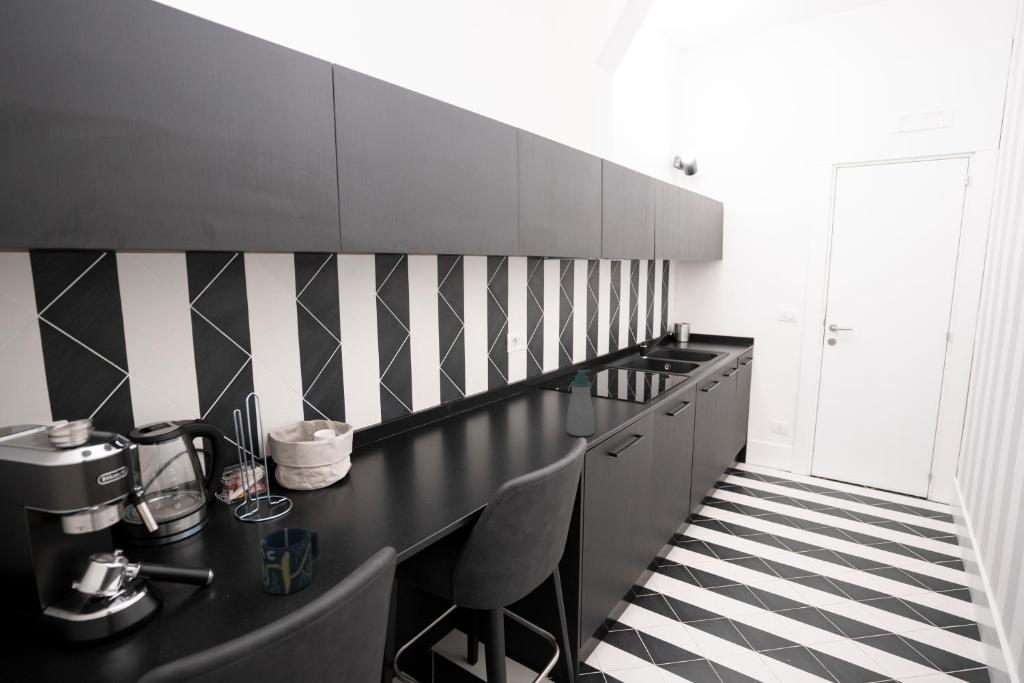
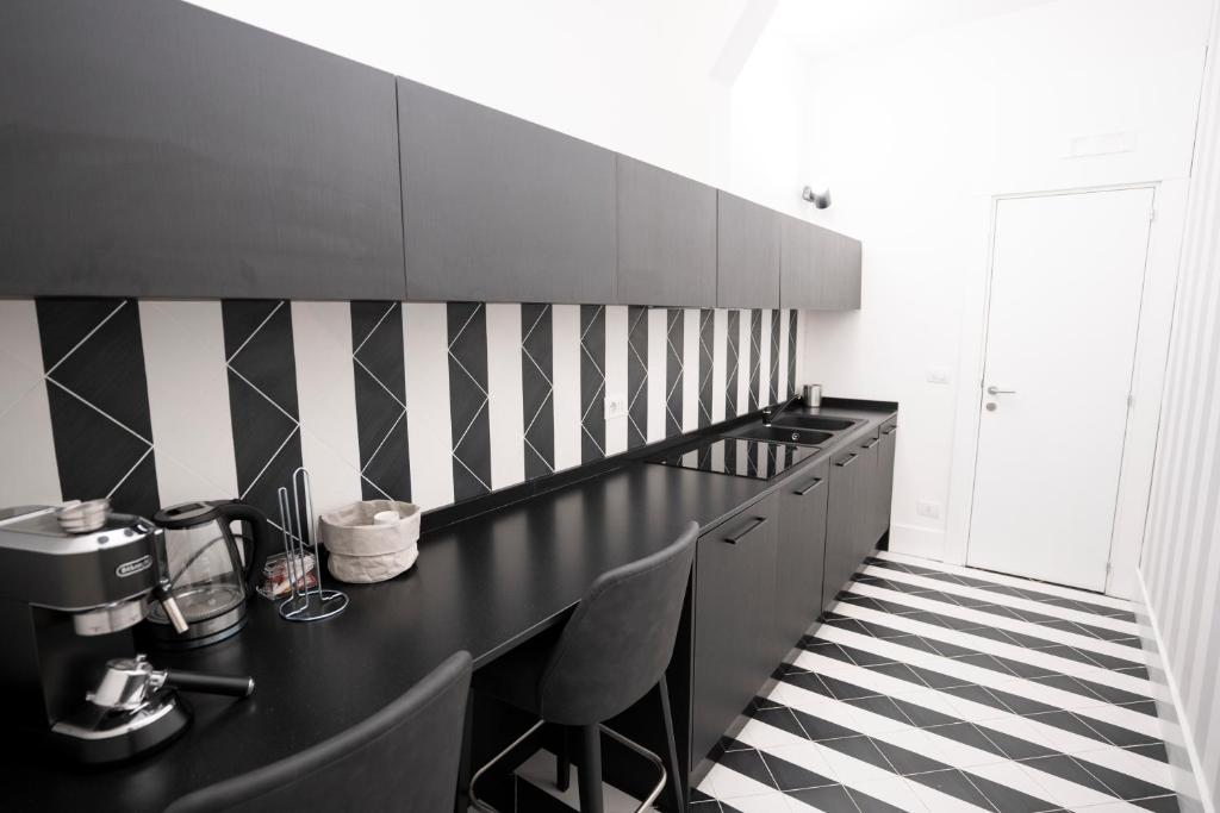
- soap bottle (580, 402)
- cup (293, 556)
